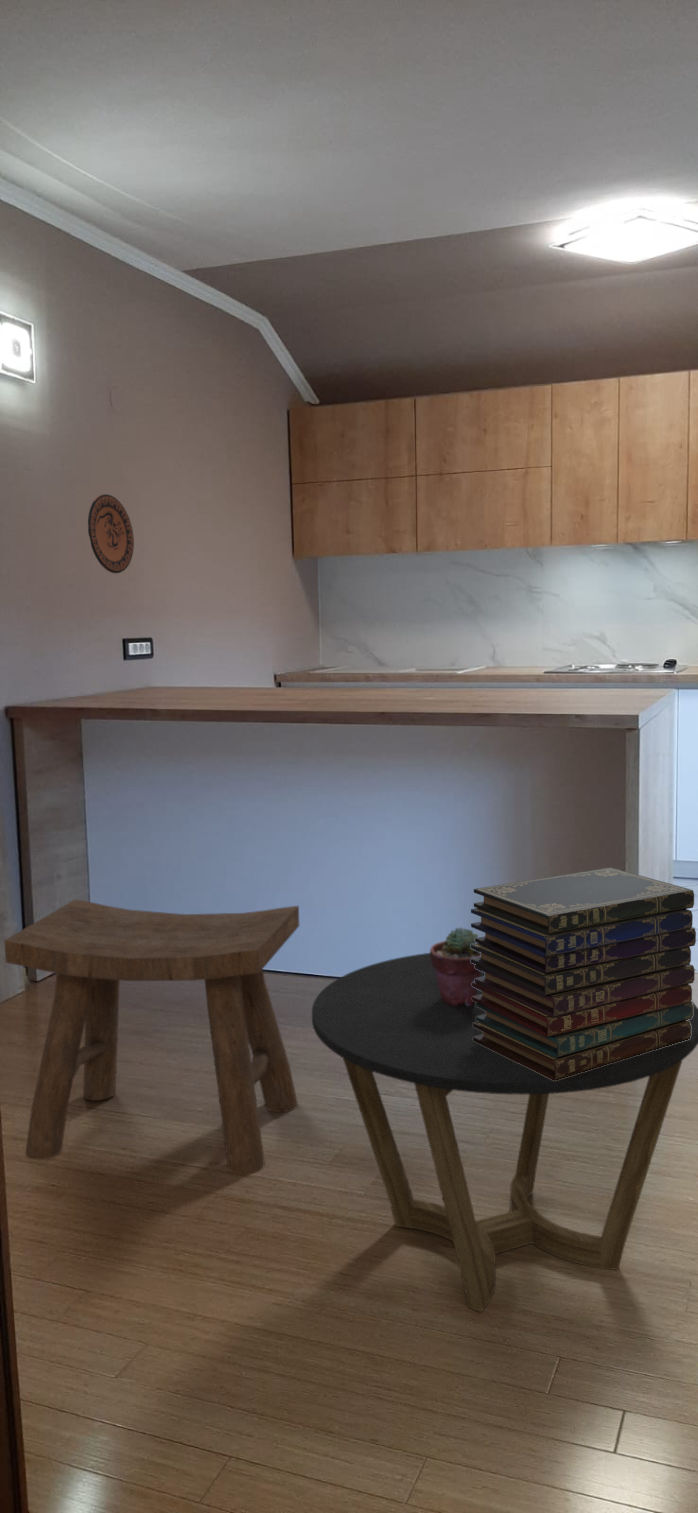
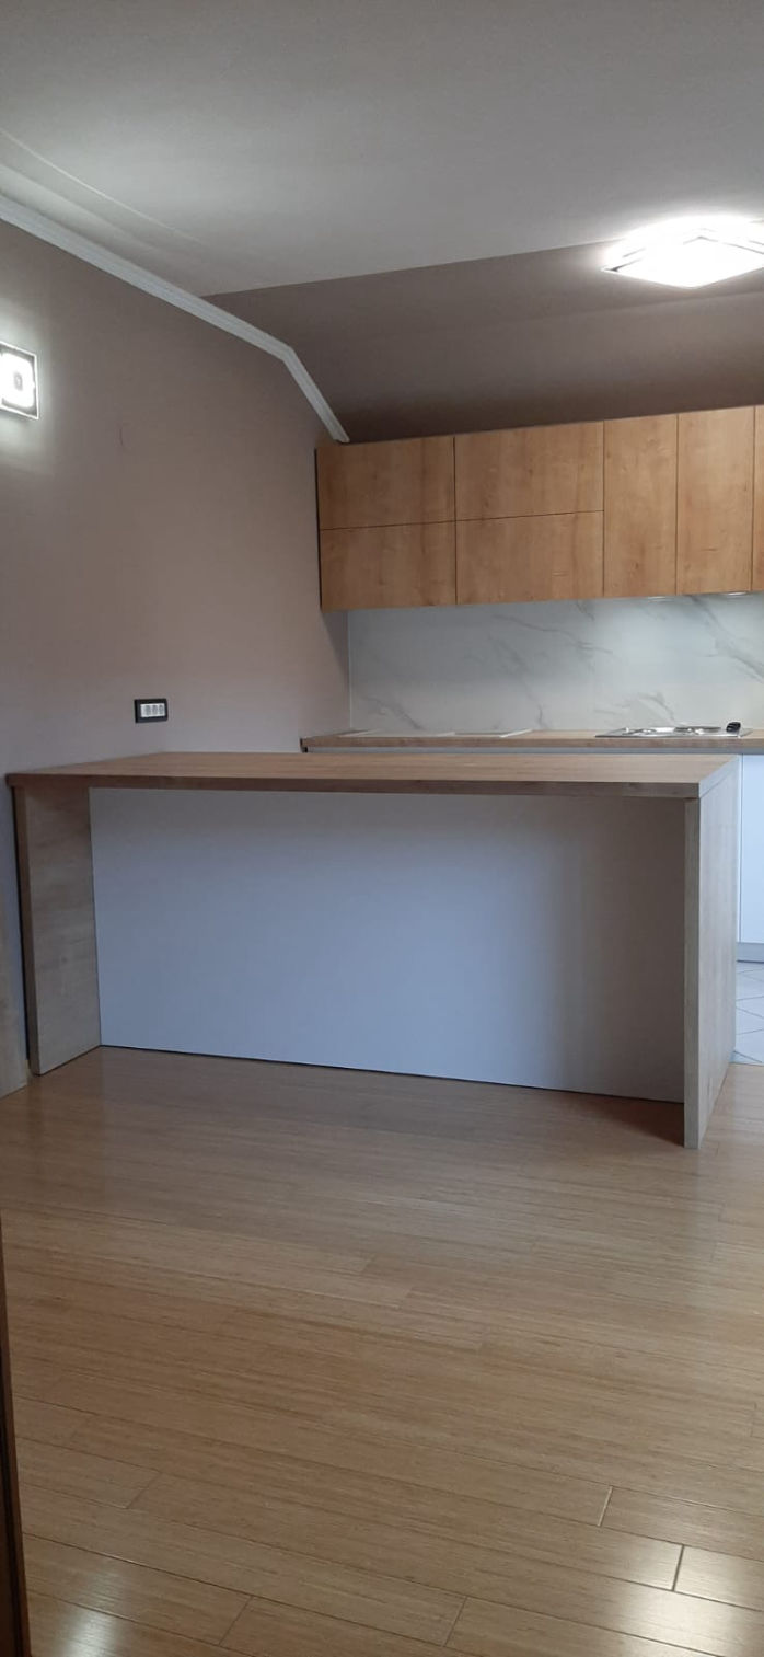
- book stack (581, 963)
- stool (163, 980)
- potted succulent (458, 962)
- decorative plate (110, 534)
- side table (523, 1127)
